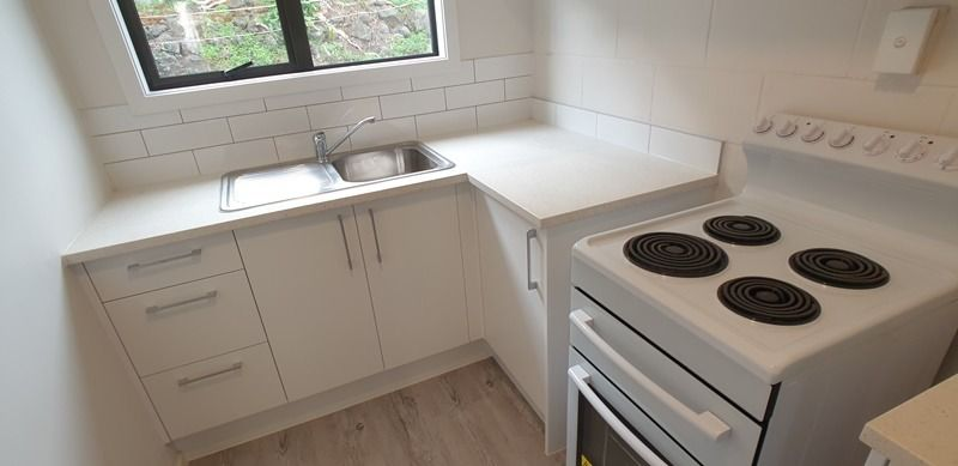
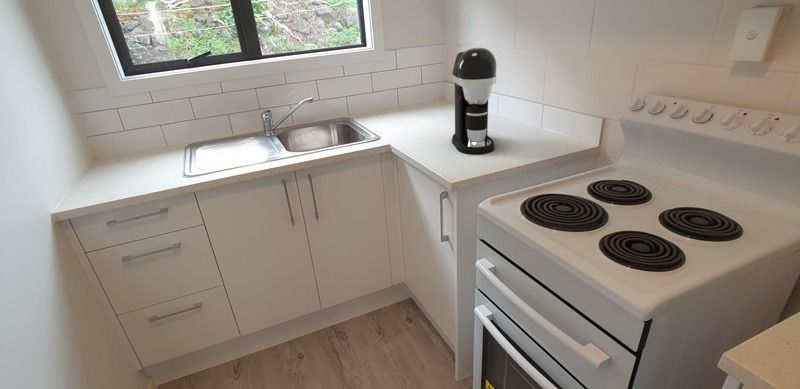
+ coffee maker (473, 98)
